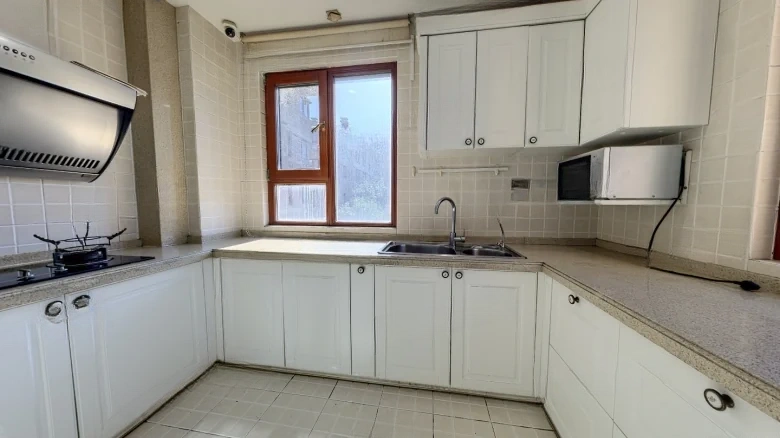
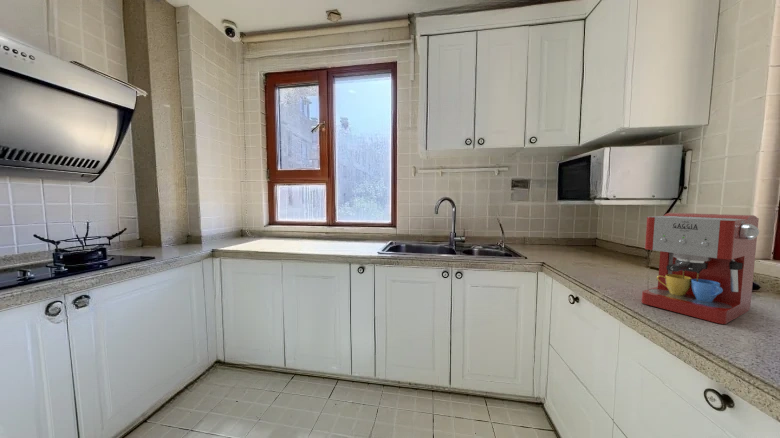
+ coffee maker (697, 260)
